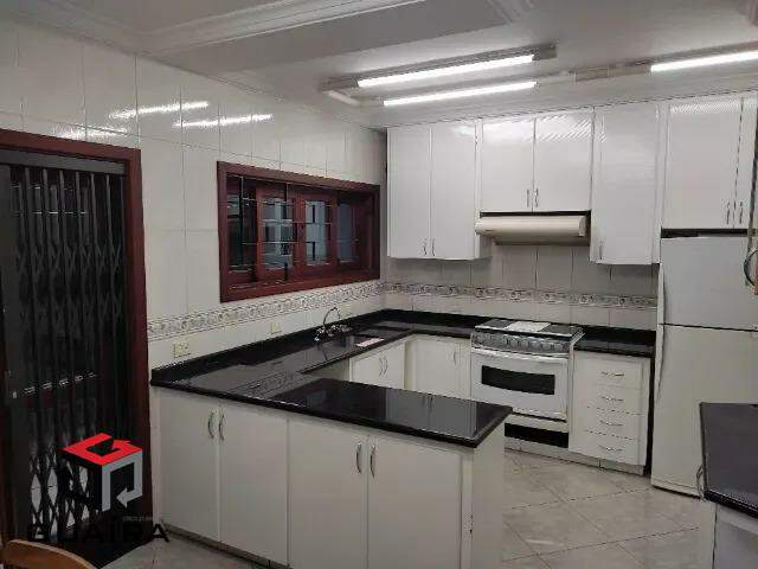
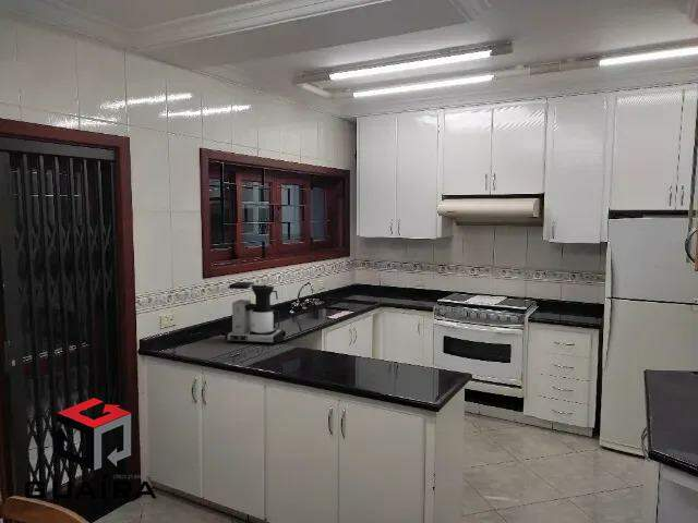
+ coffee maker (255, 312)
